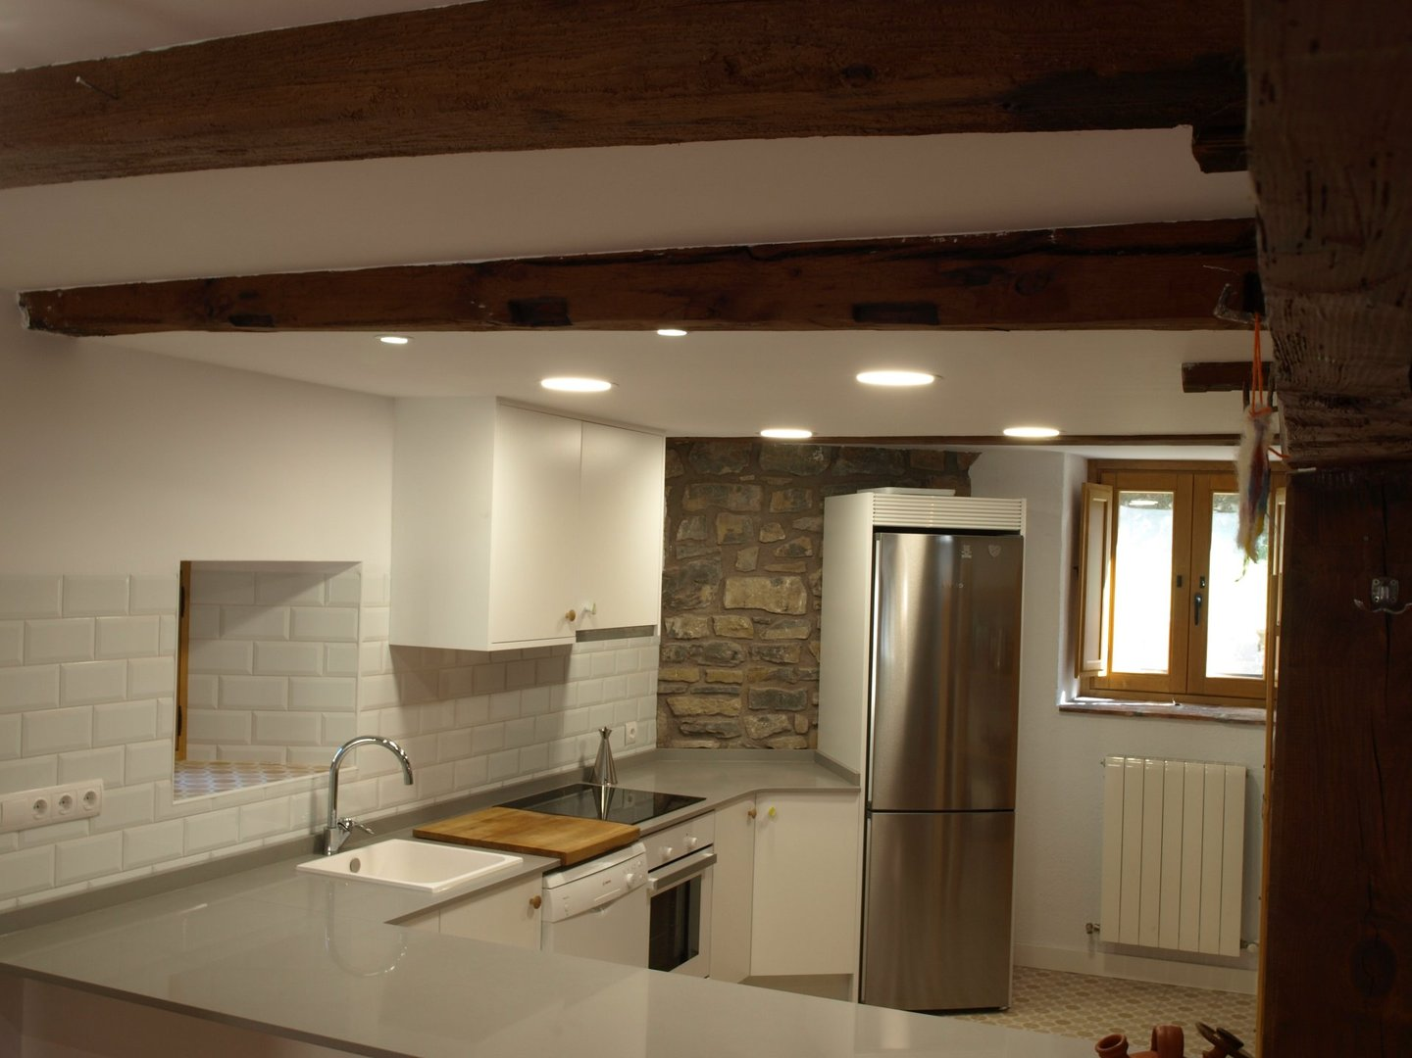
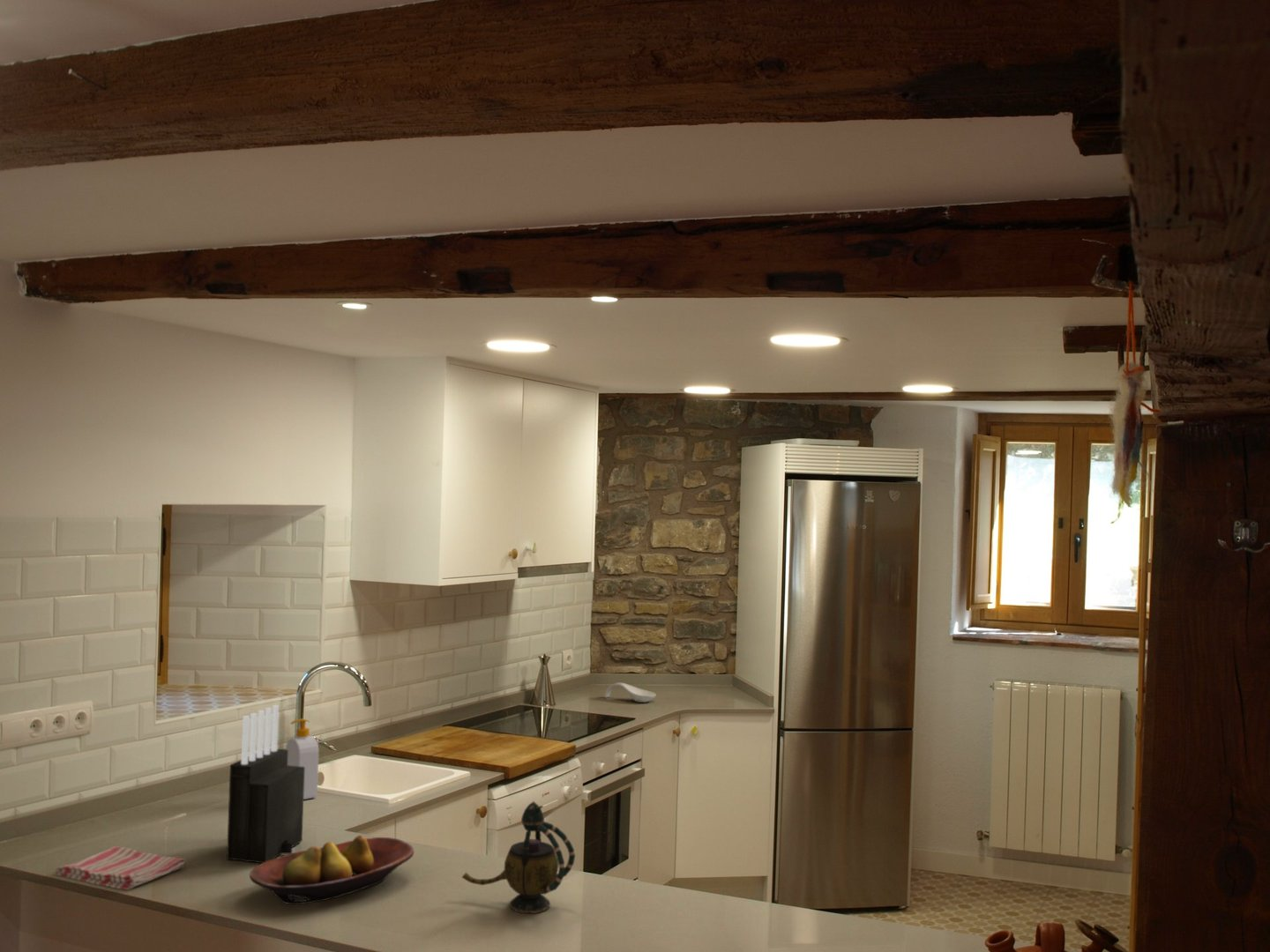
+ teapot (516, 852)
+ soap bottle (301, 757)
+ spoon rest (630, 692)
+ dish towel (121, 864)
+ knife block (272, 781)
+ fruit bowl (335, 863)
